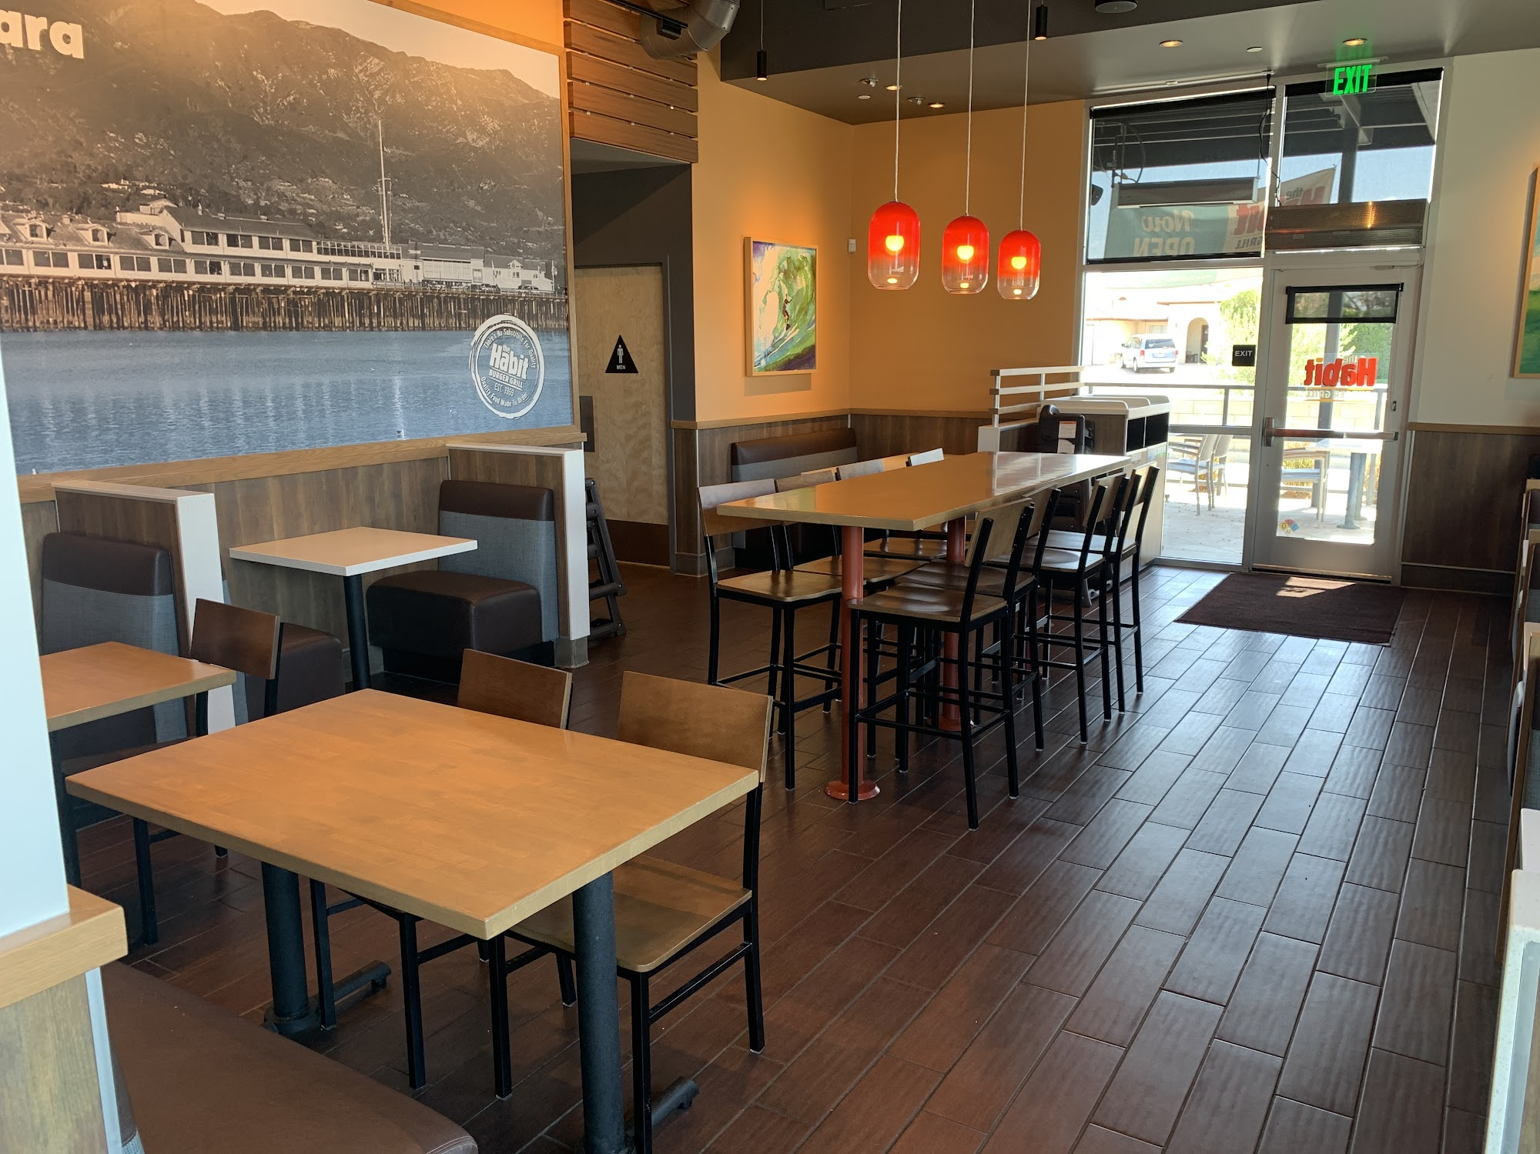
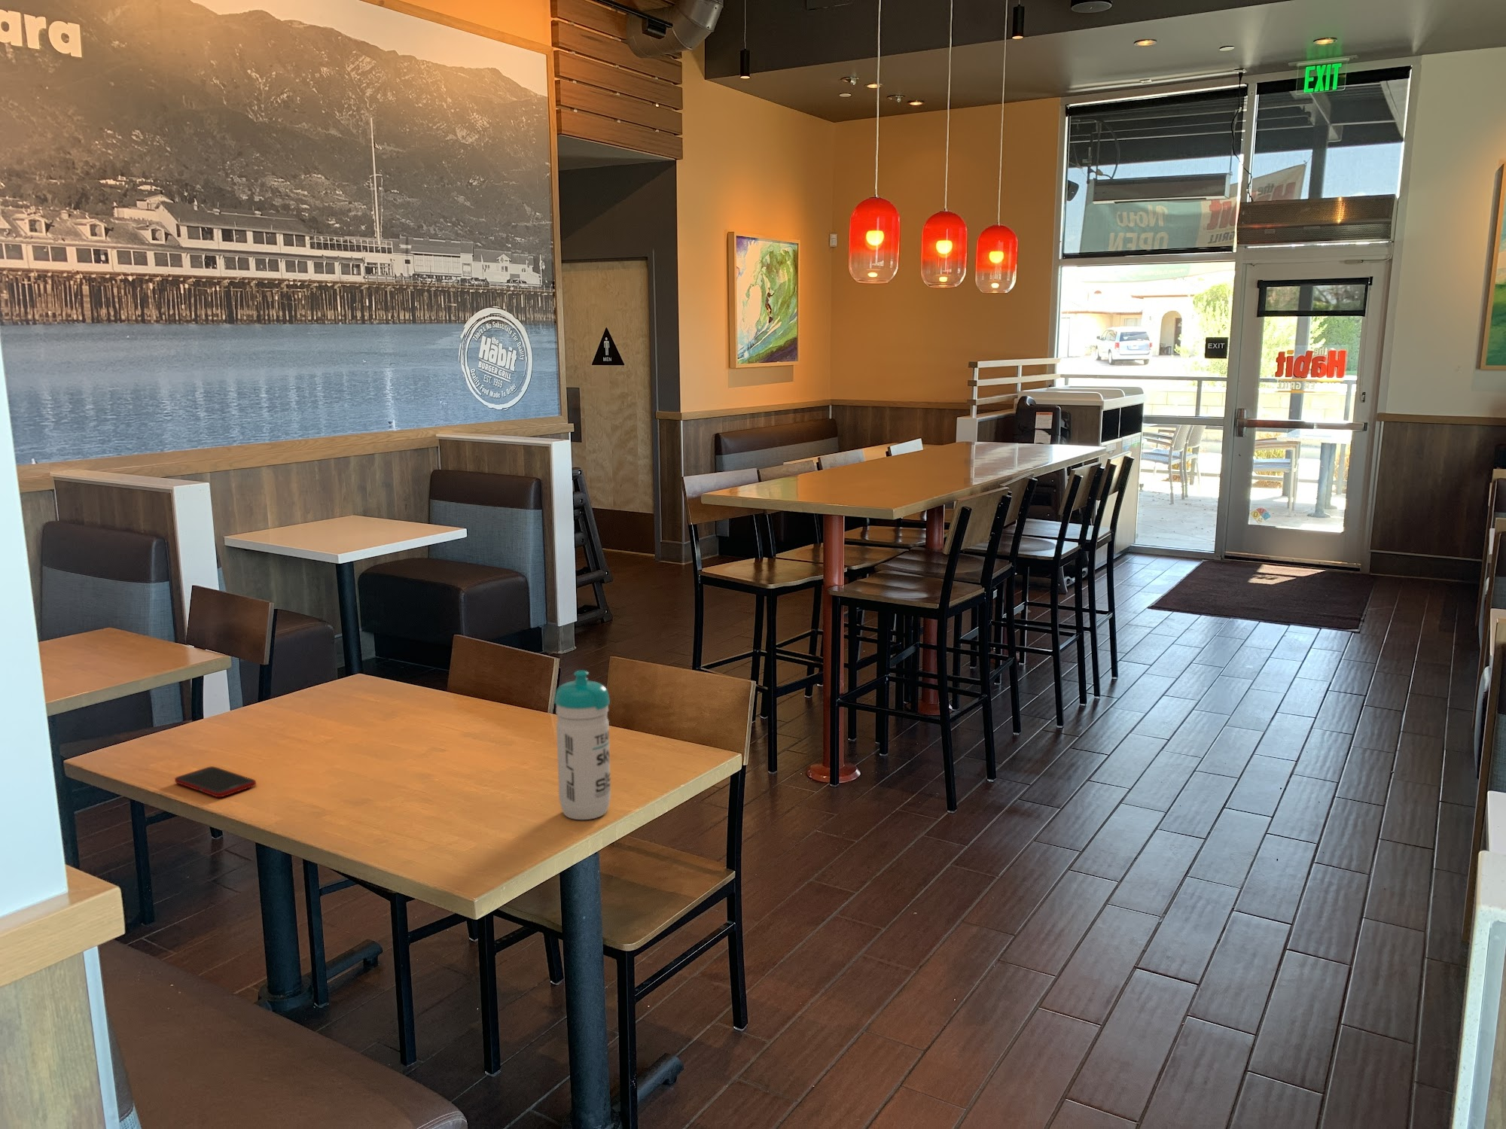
+ cell phone (216, 782)
+ water bottle (582, 742)
